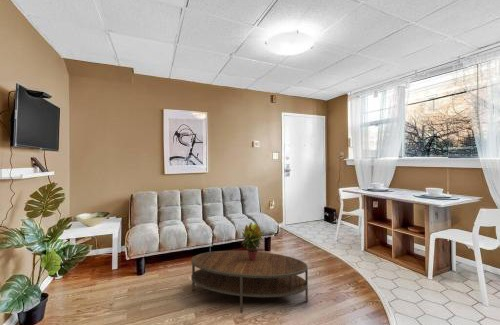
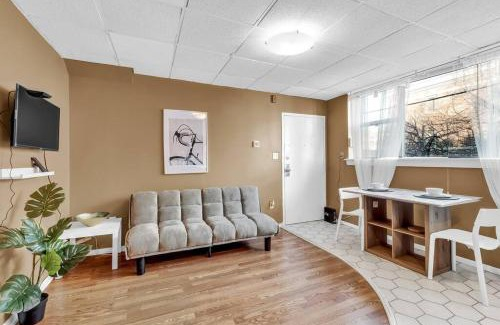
- coffee table (247, 278)
- potted plant (253, 240)
